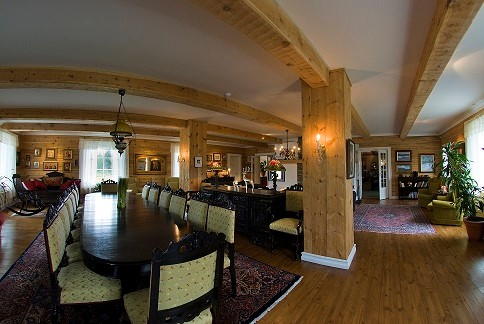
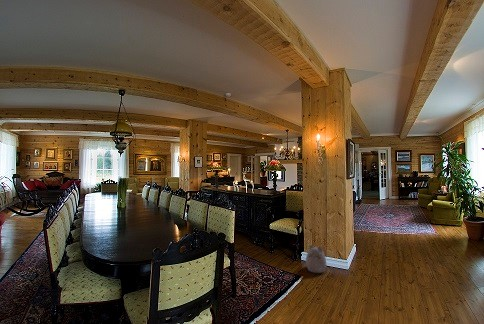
+ plush toy (315, 257)
